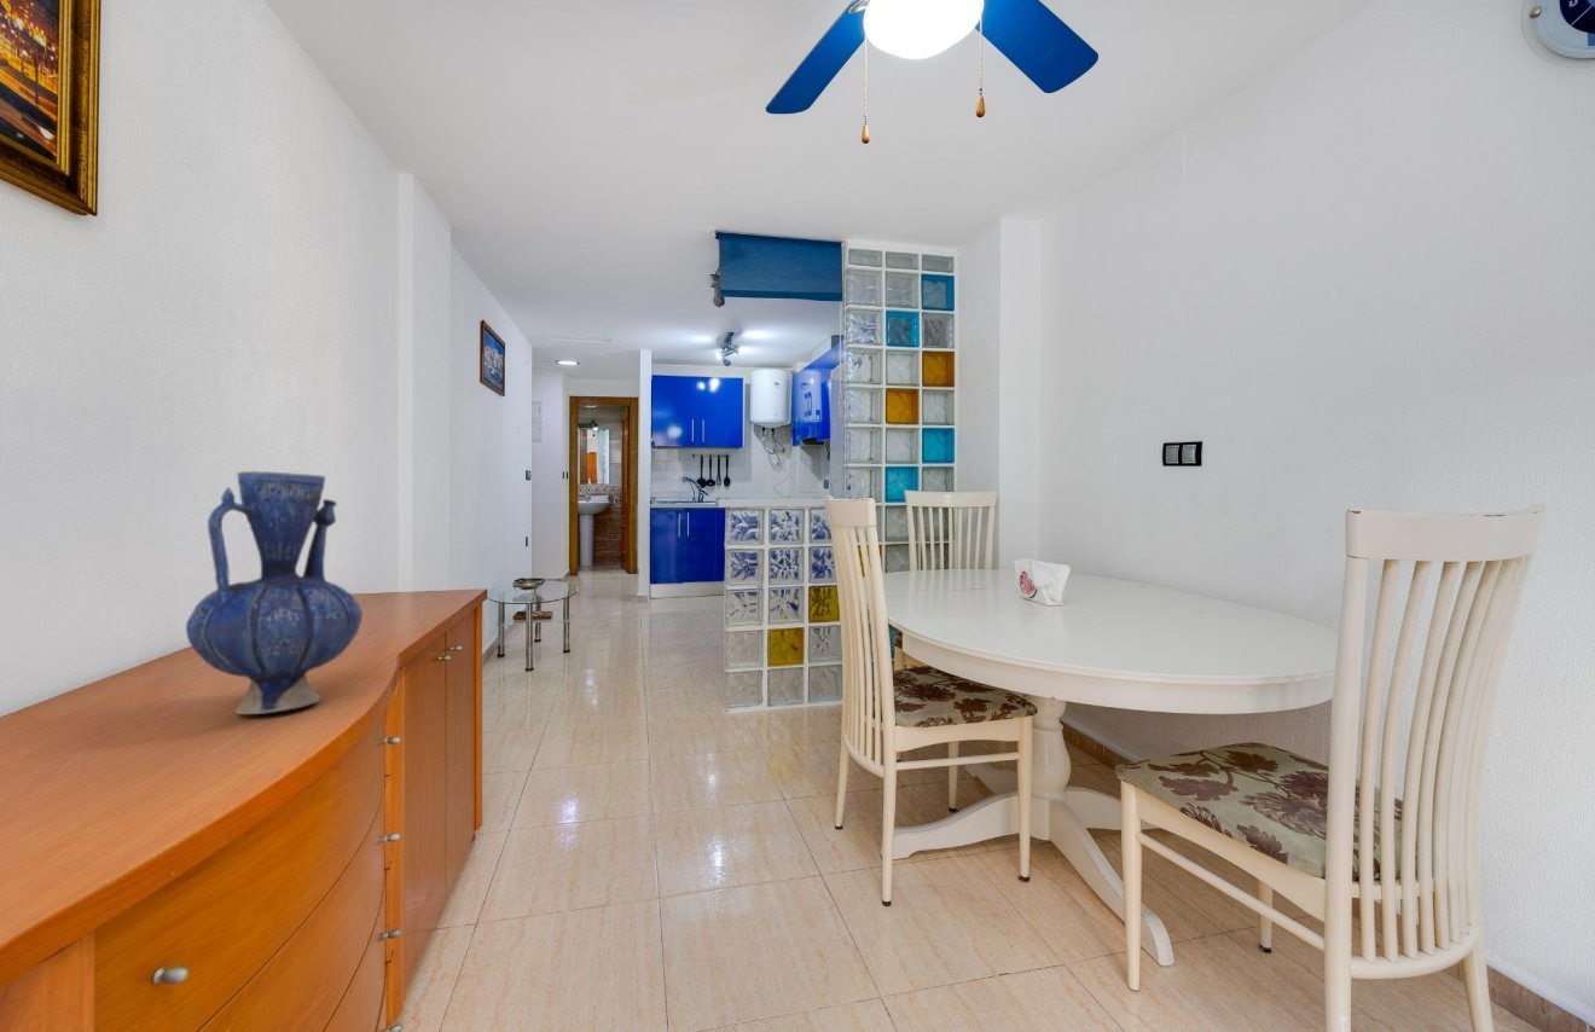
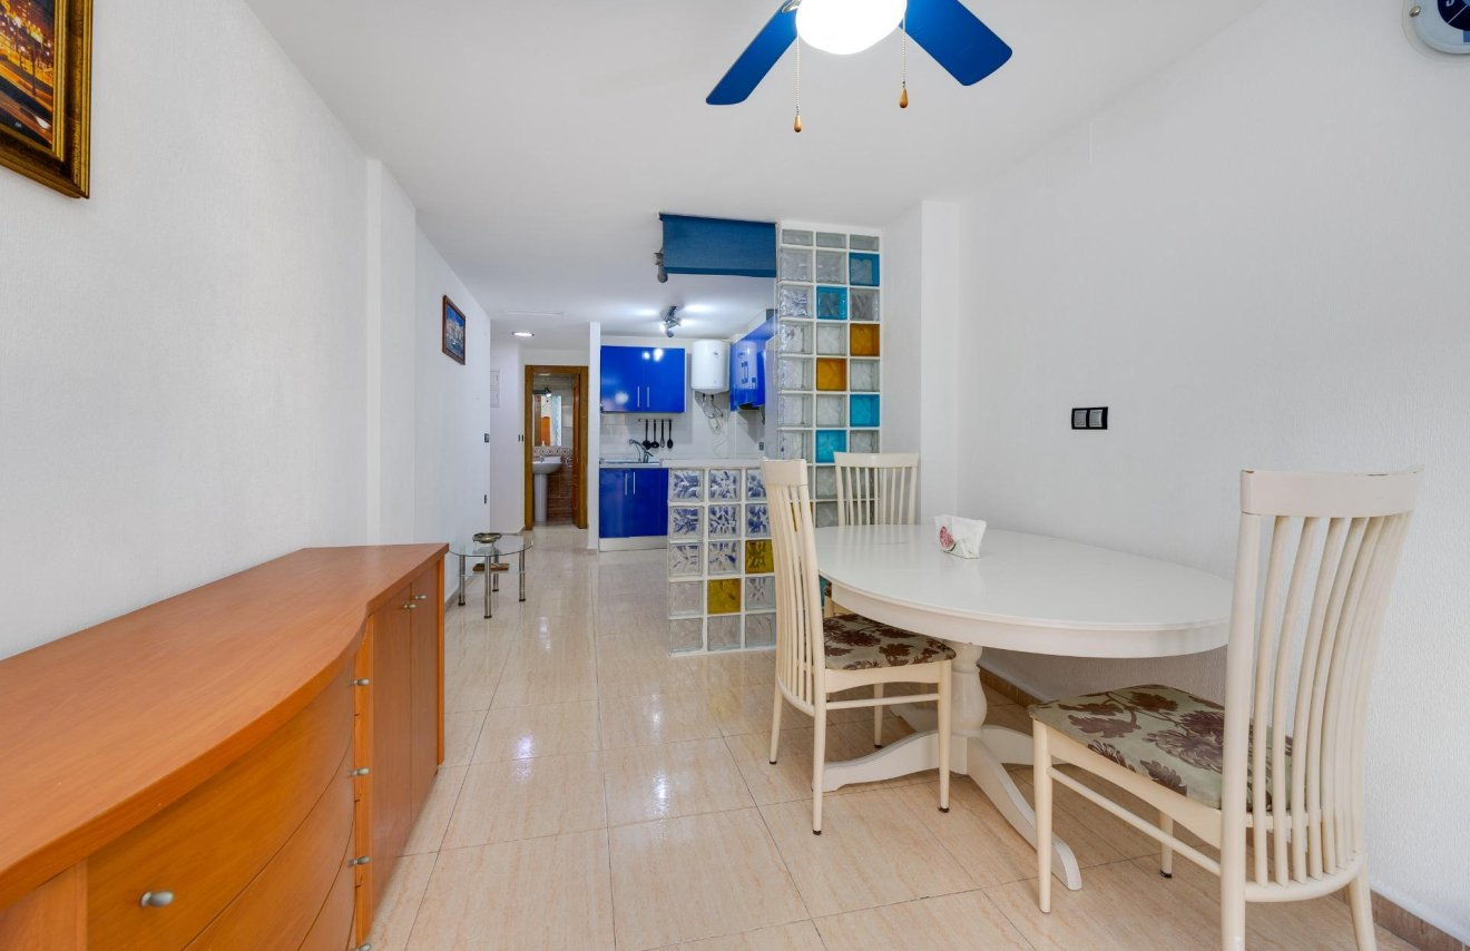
- vase (278, 590)
